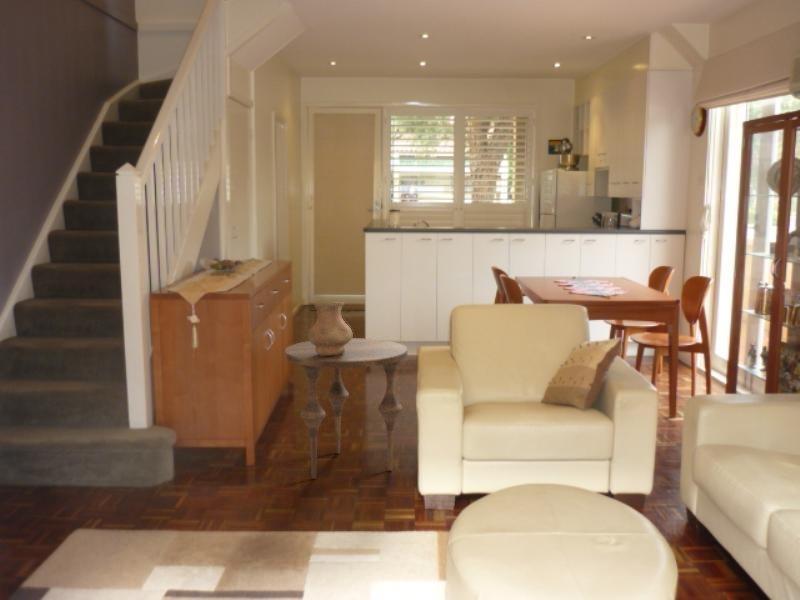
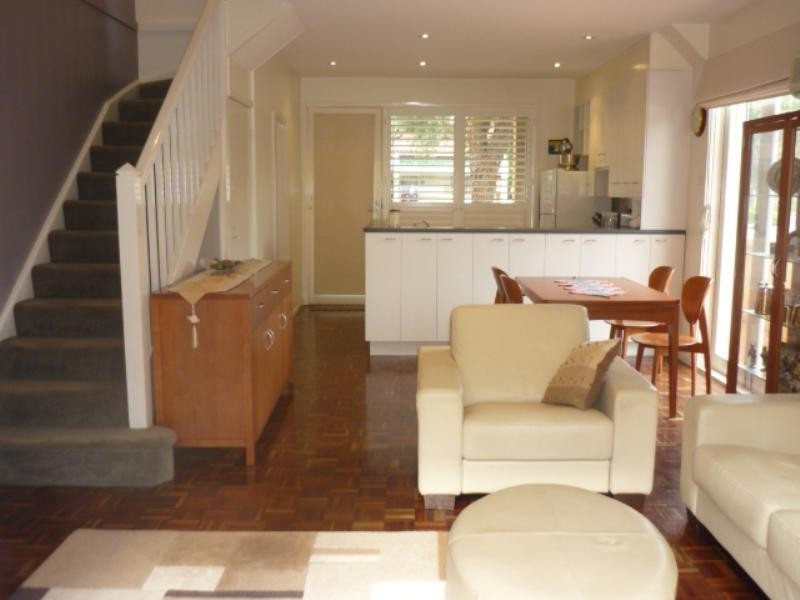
- side table (342, 407)
- vase (330, 327)
